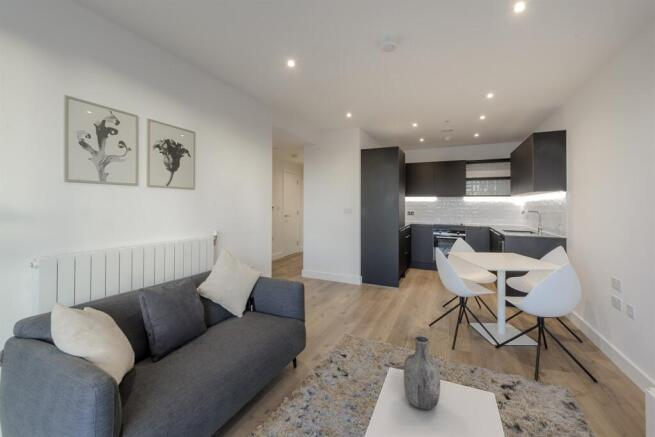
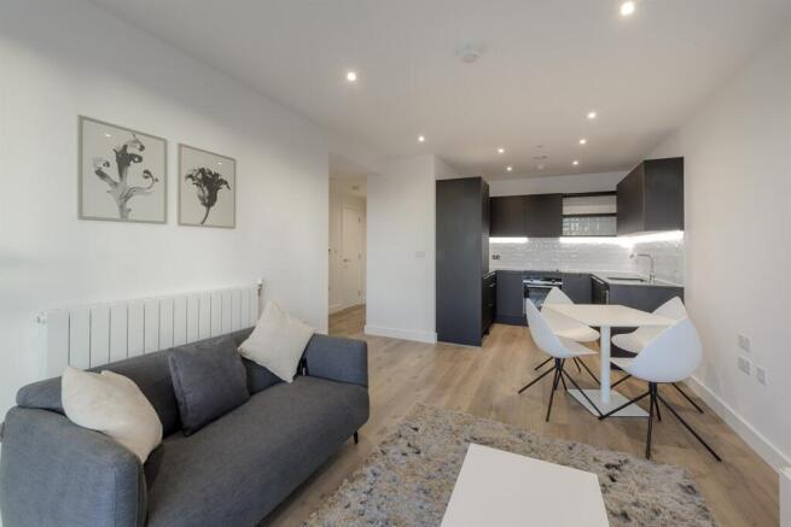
- vase (421, 371)
